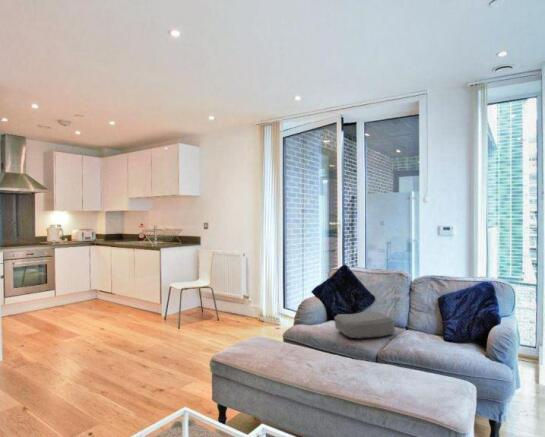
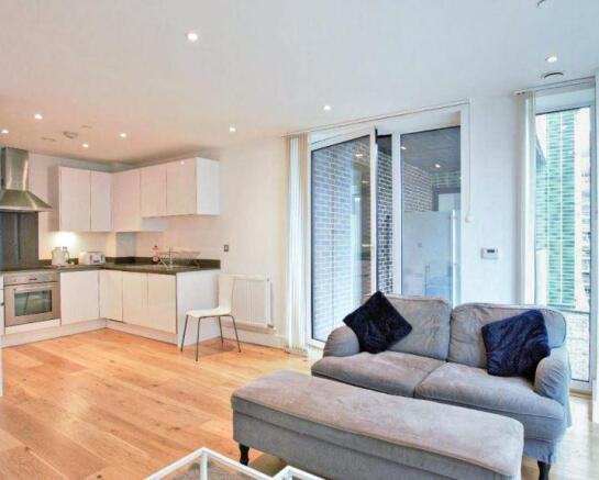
- cushion (364, 324)
